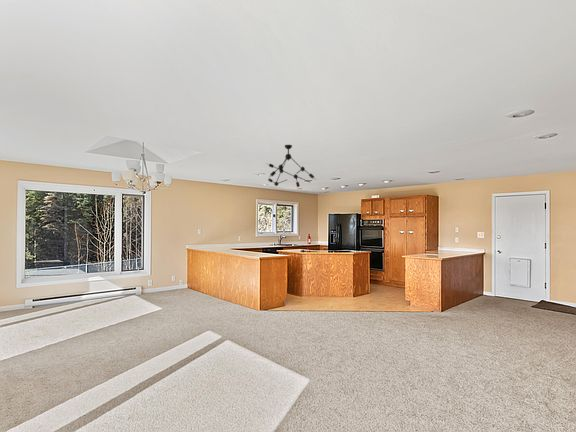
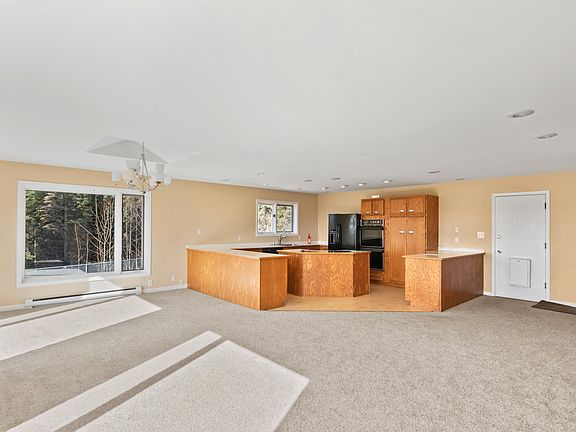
- ceiling light fixture (284, 164)
